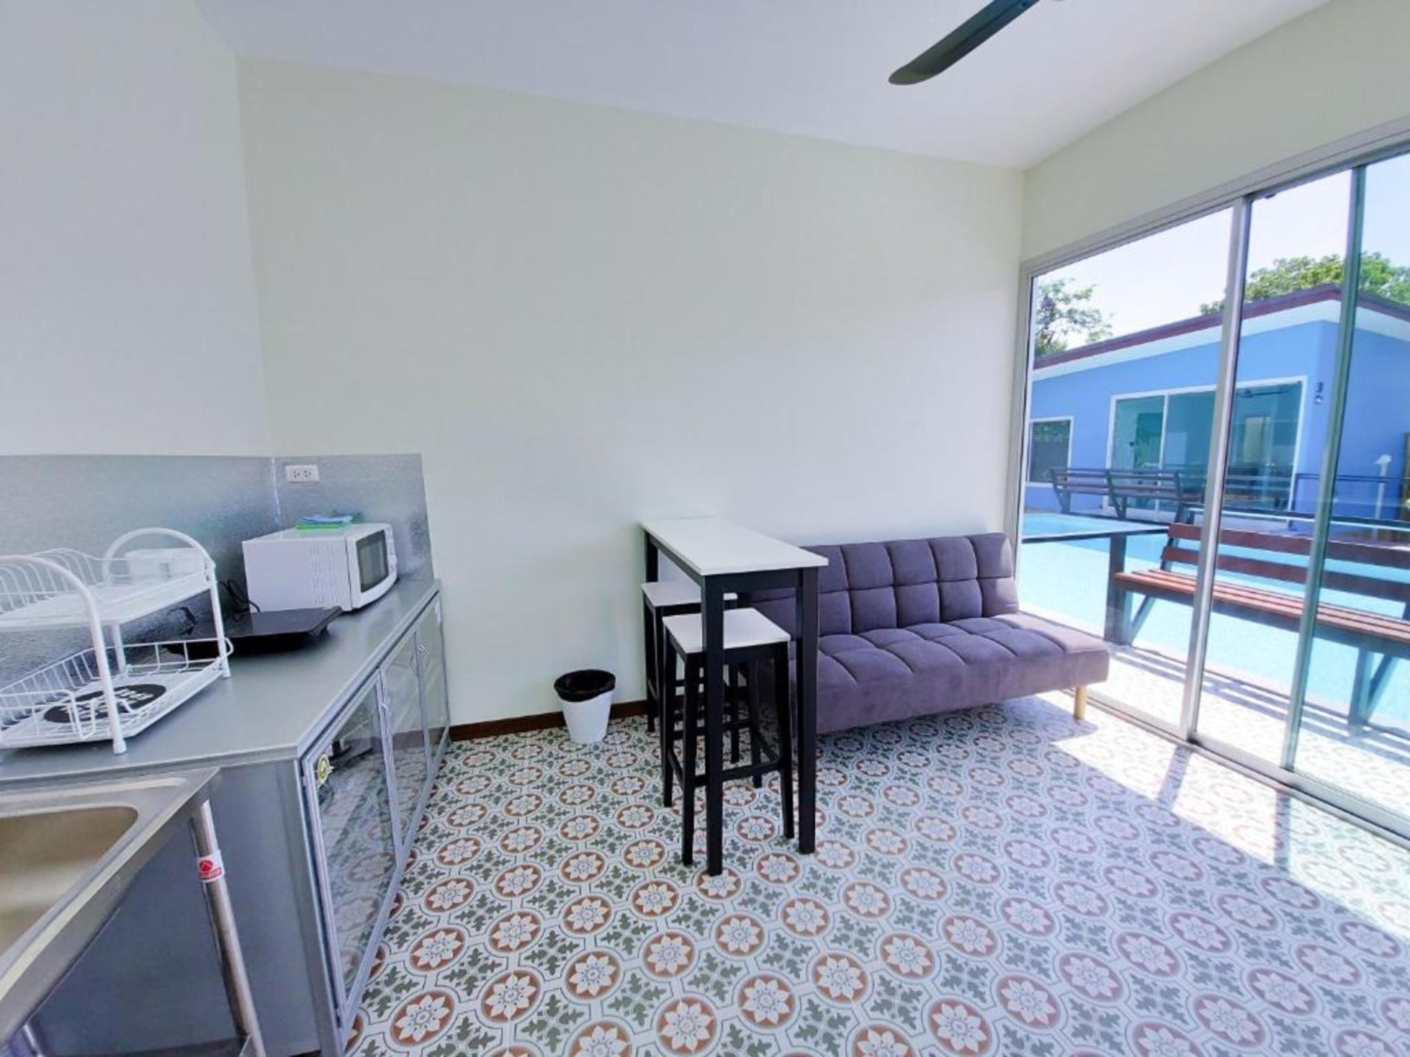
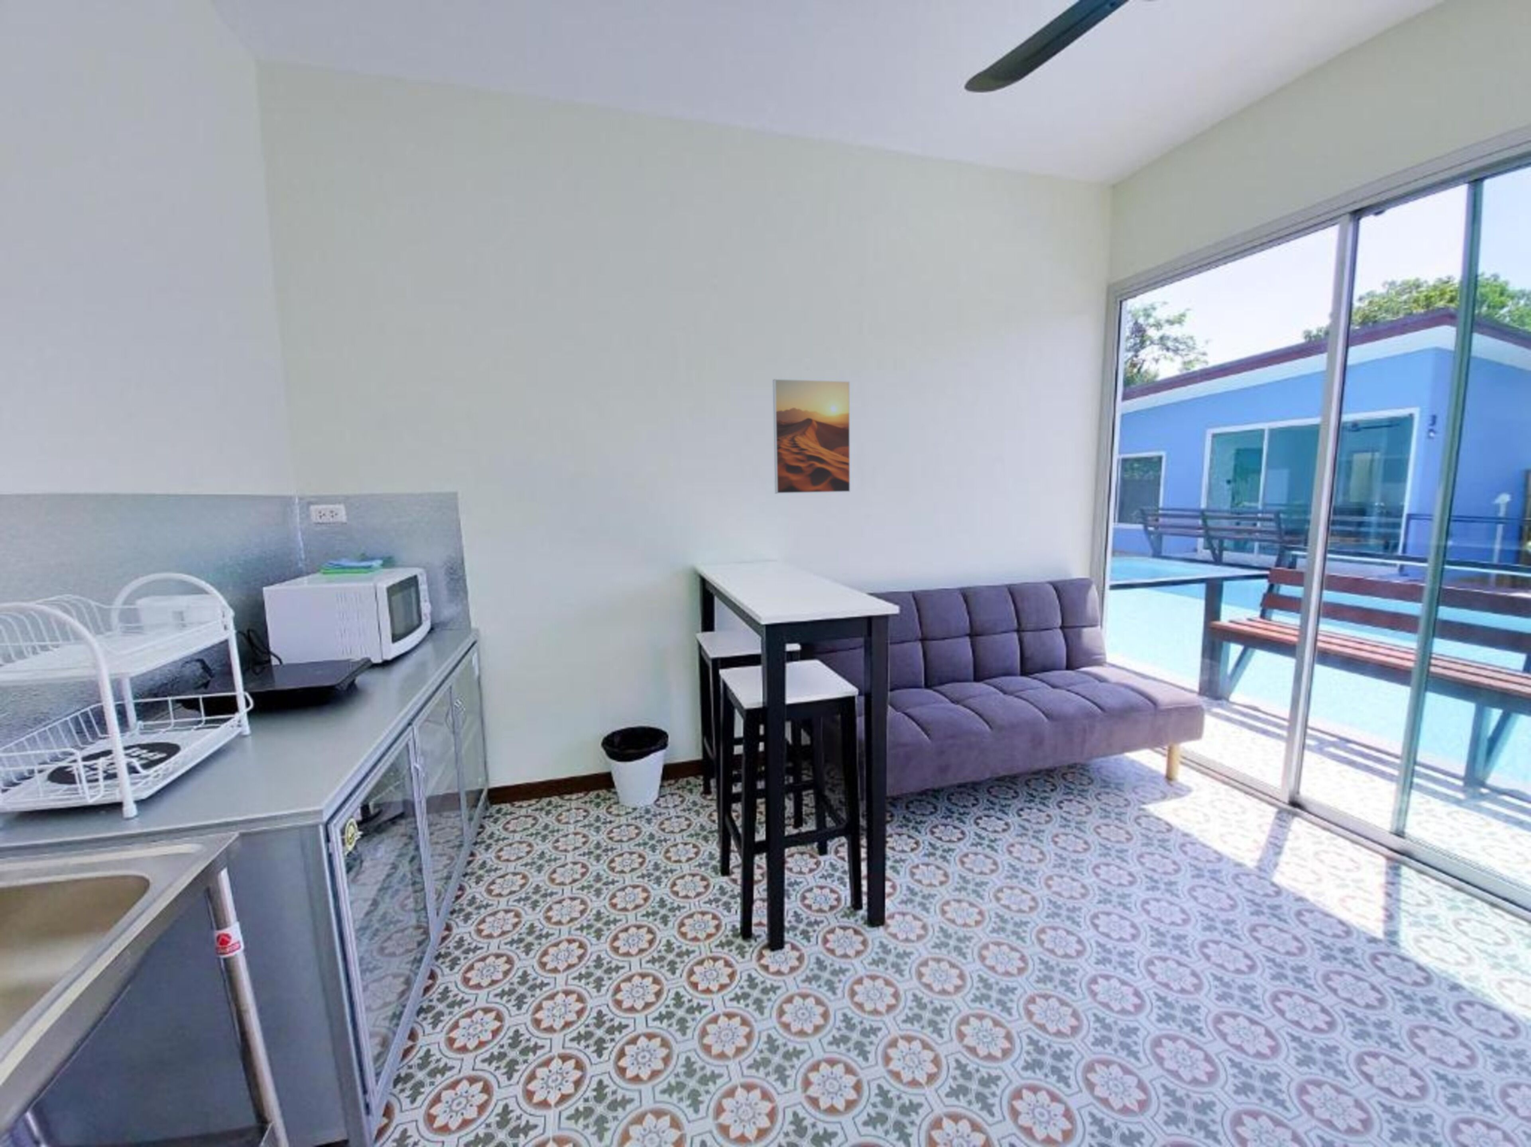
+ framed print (813, 437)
